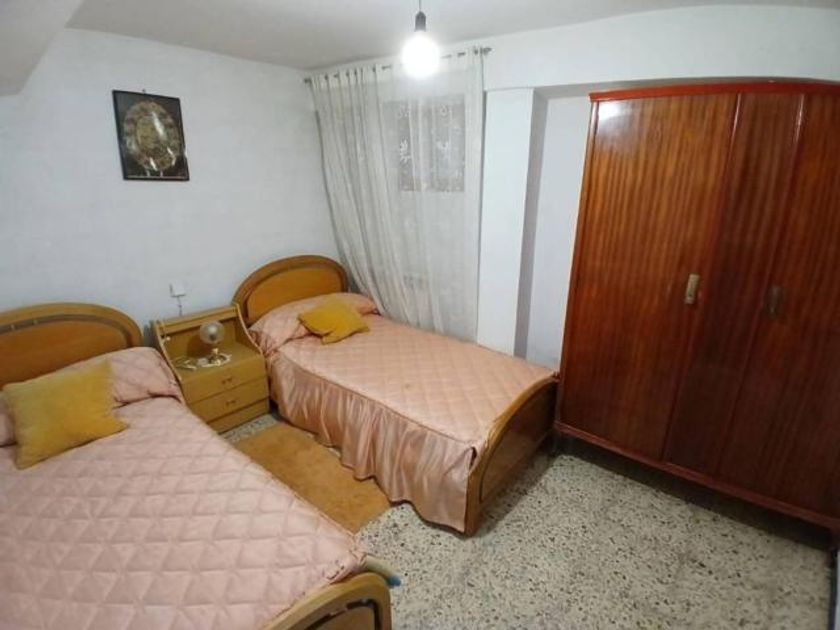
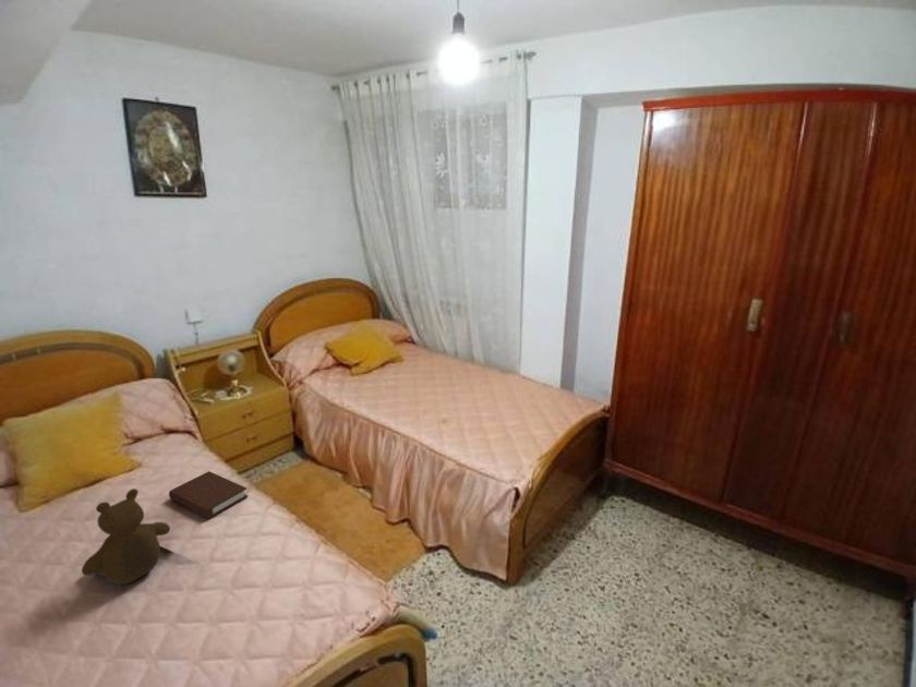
+ book (208, 494)
+ teddy bear (119, 531)
